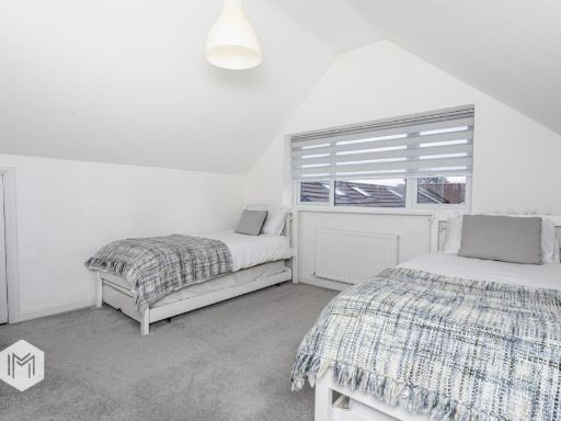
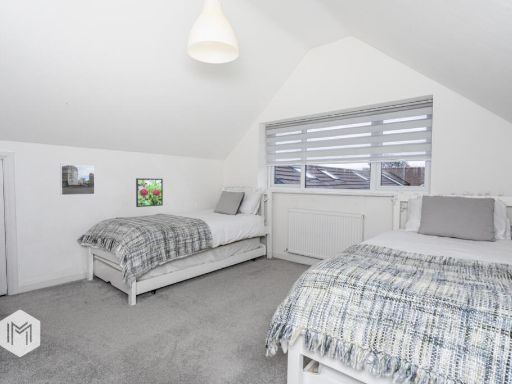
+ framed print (149, 192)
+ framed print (78, 179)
